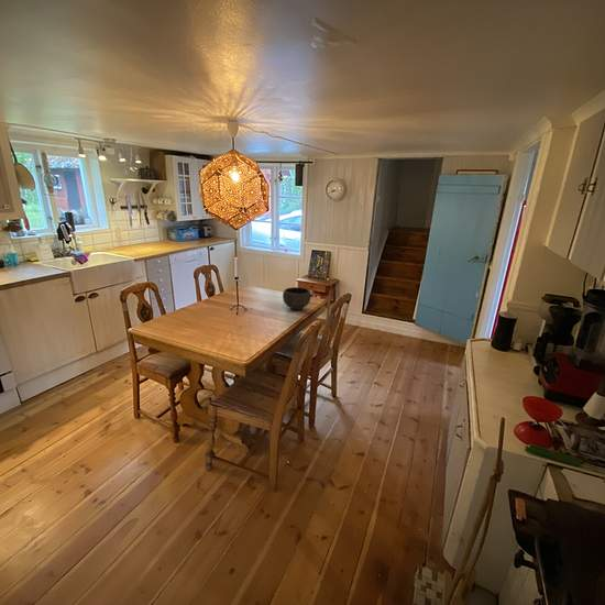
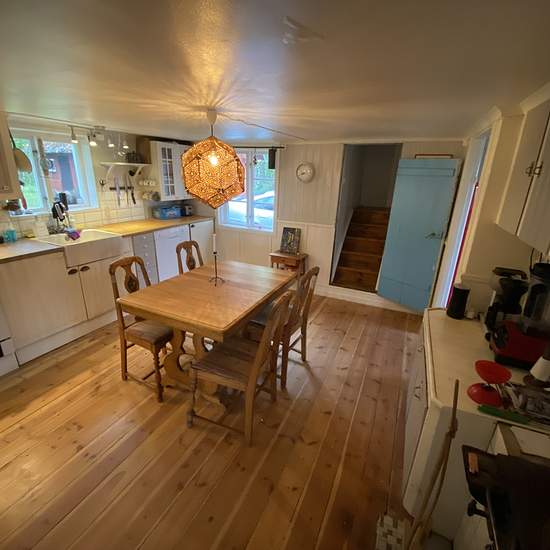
- bowl (296, 299)
